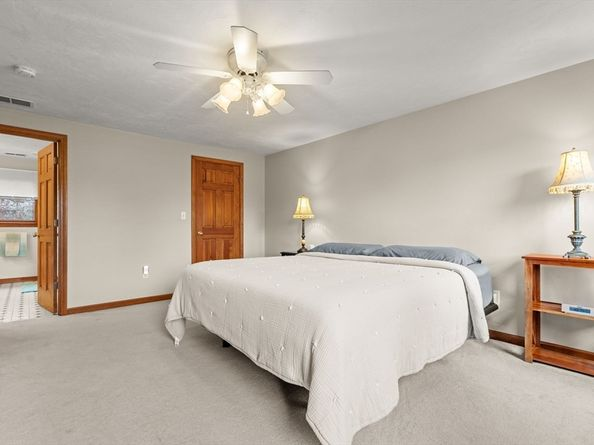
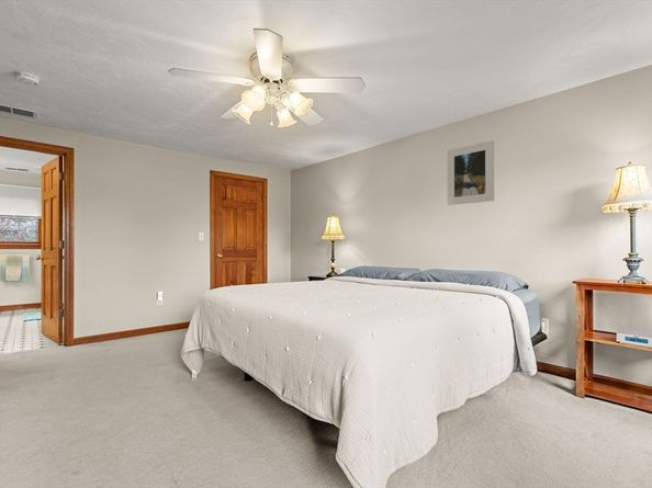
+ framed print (469, 174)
